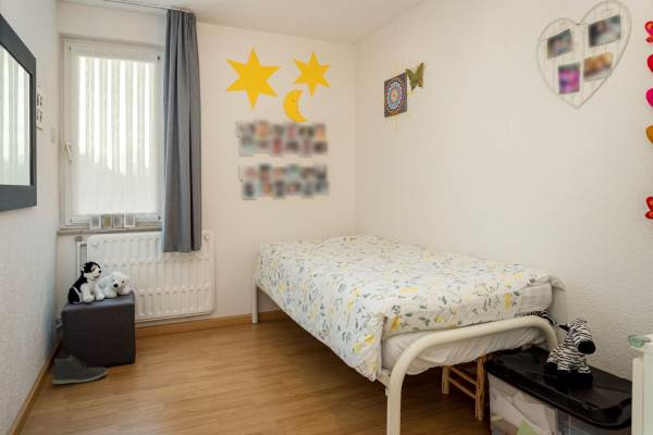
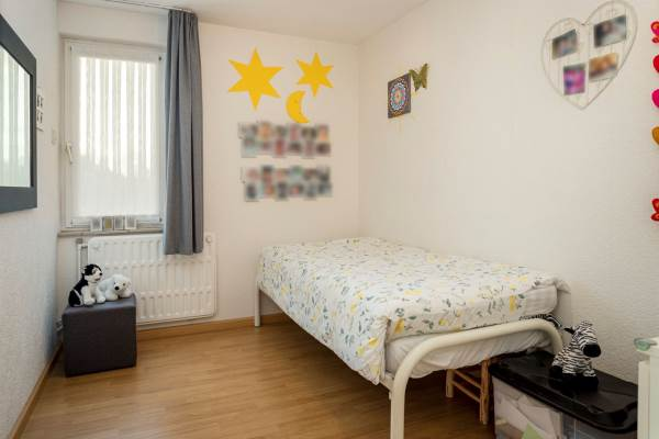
- sneaker (79, 366)
